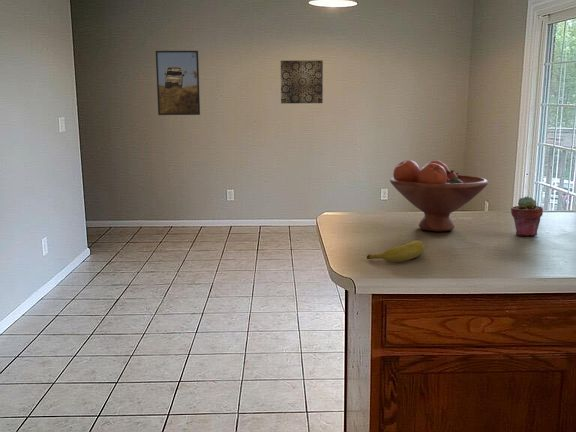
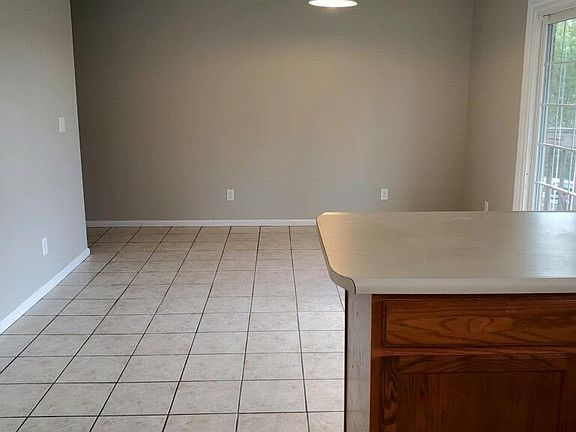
- banana (400, 249)
- potted succulent (526, 215)
- fruit bowl (437, 194)
- wall art (301, 82)
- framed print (178, 83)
